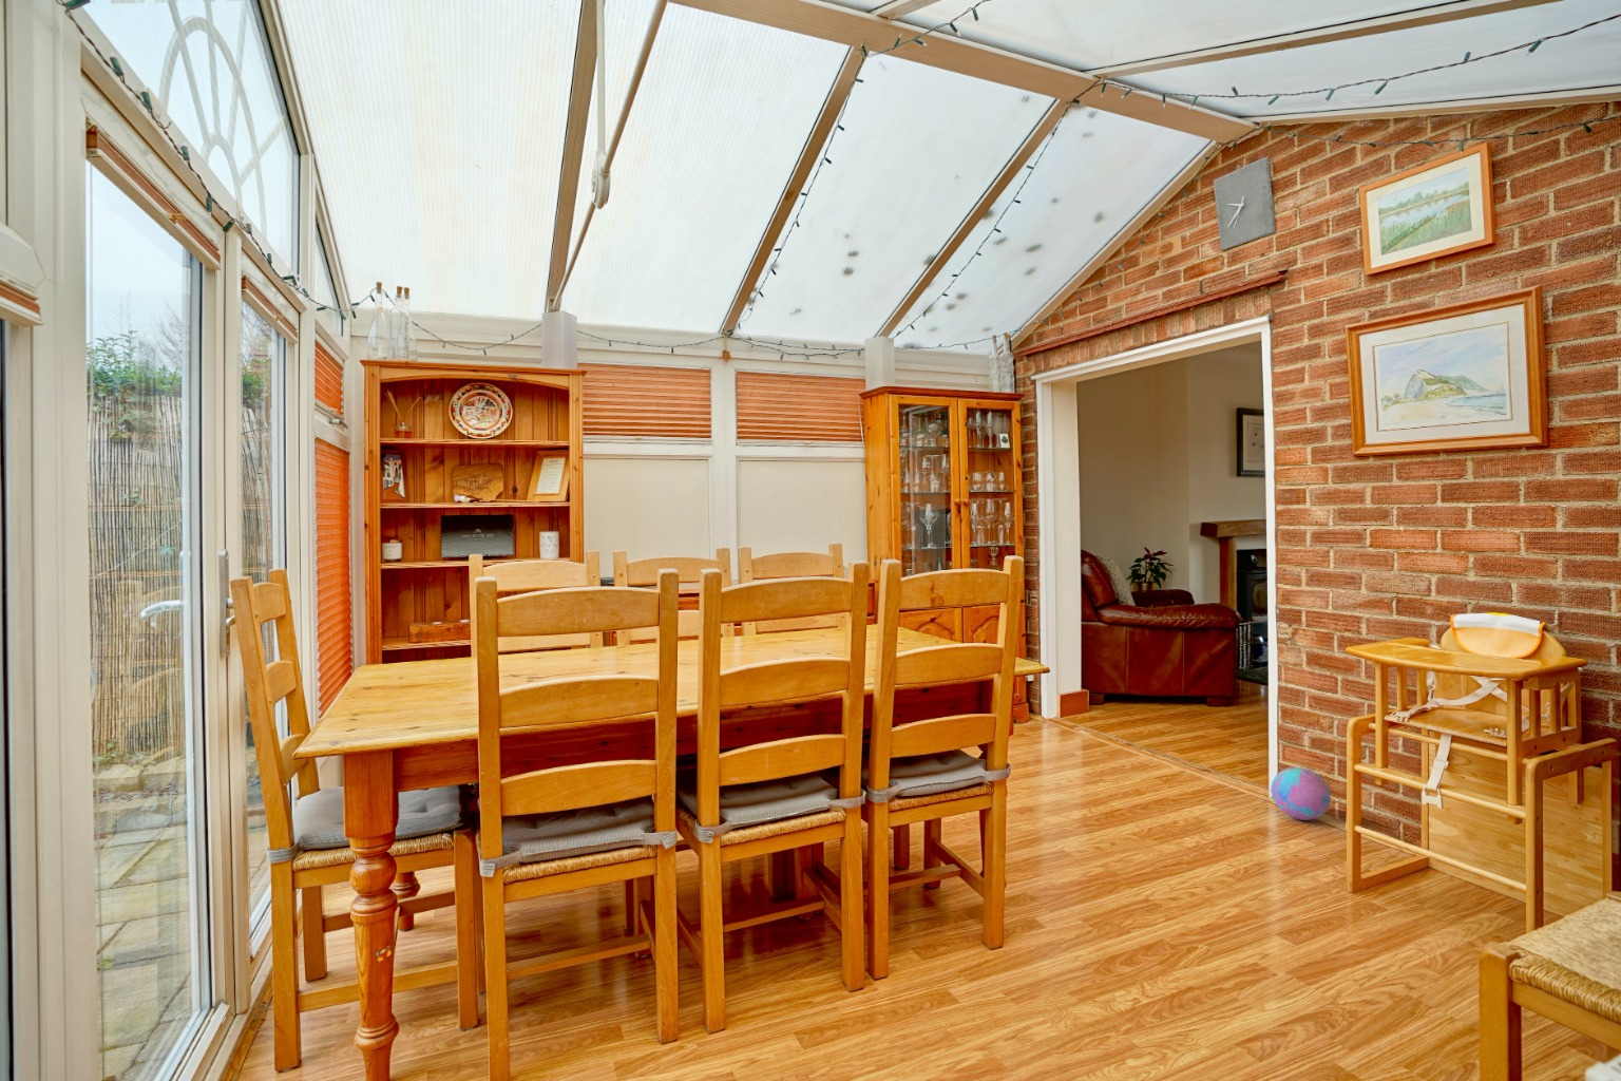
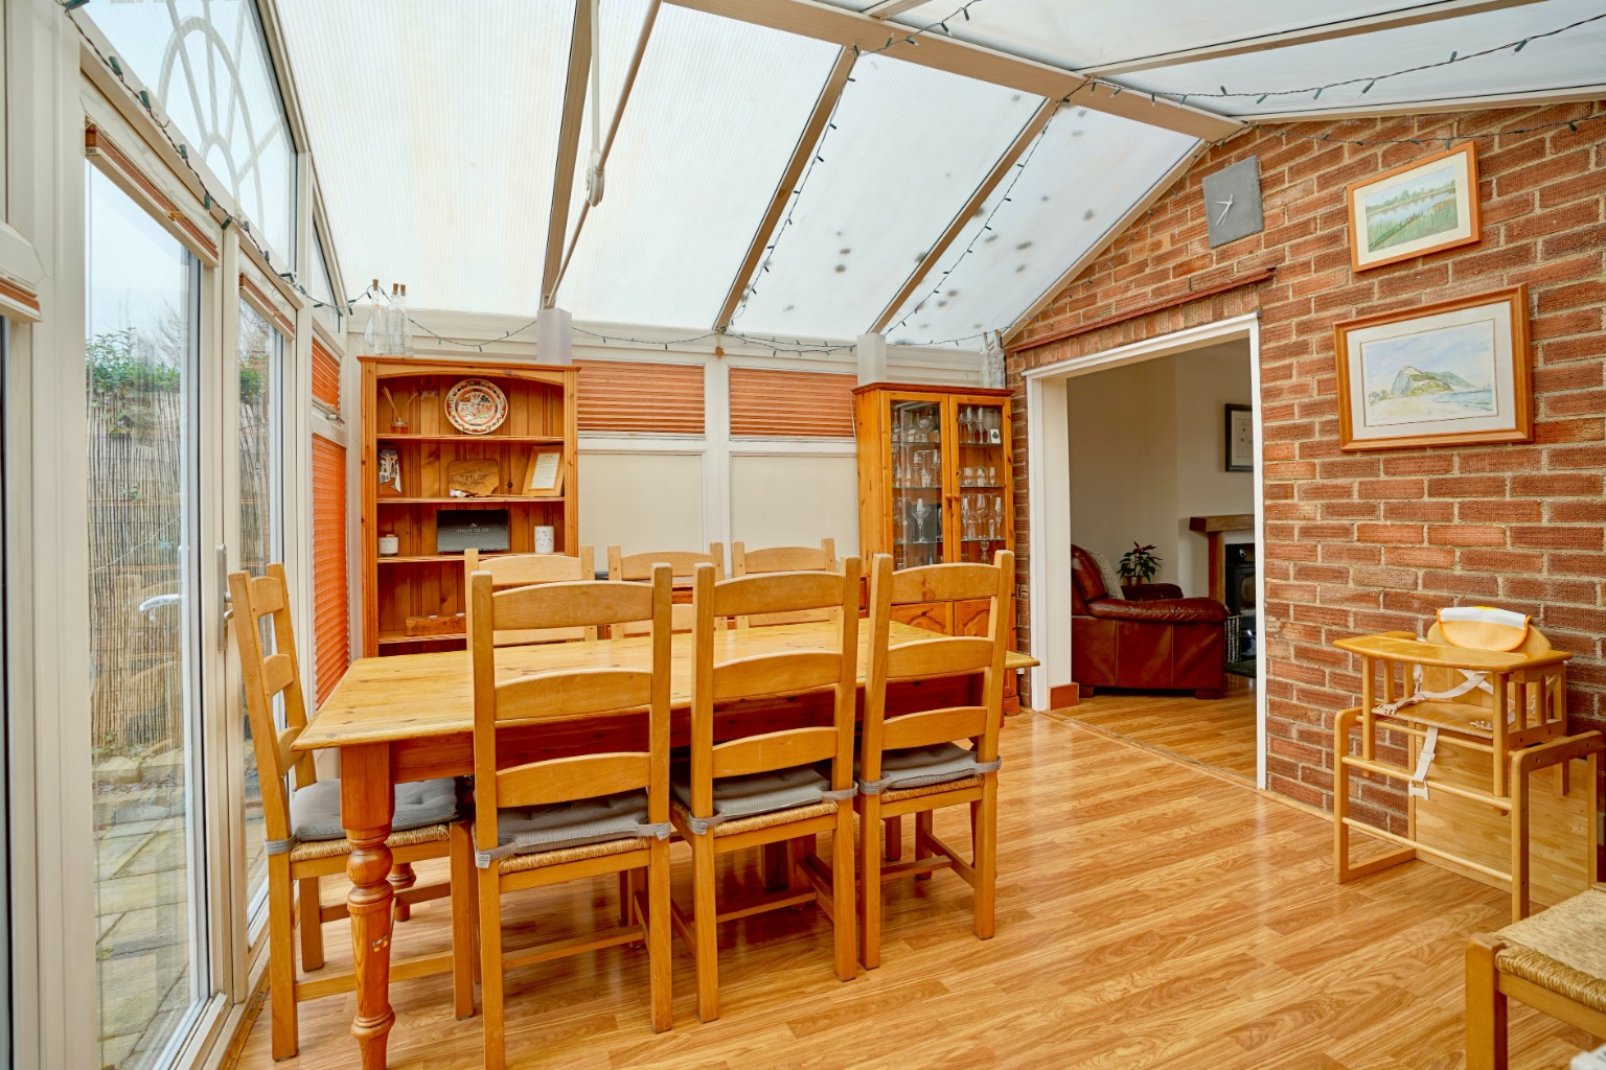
- decorative ball (1300, 793)
